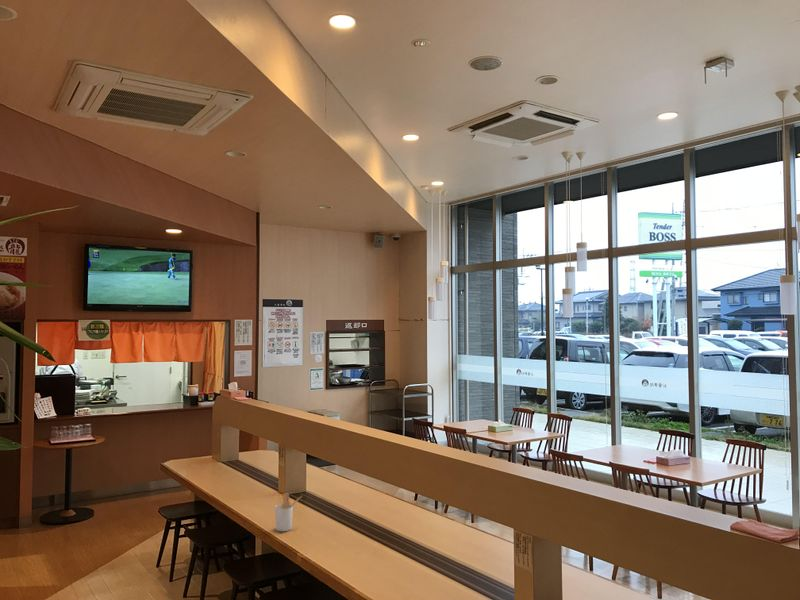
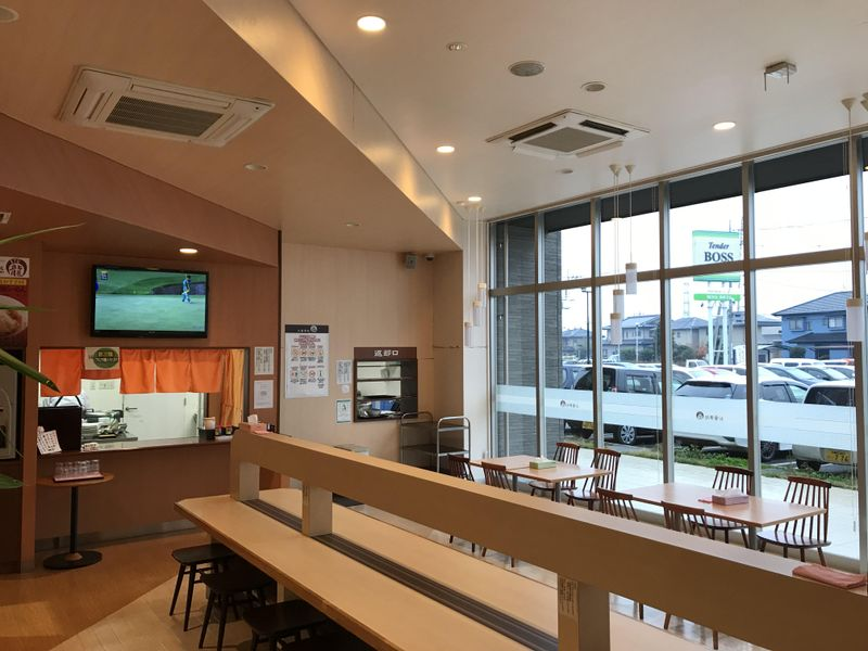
- utensil holder (288, 512)
